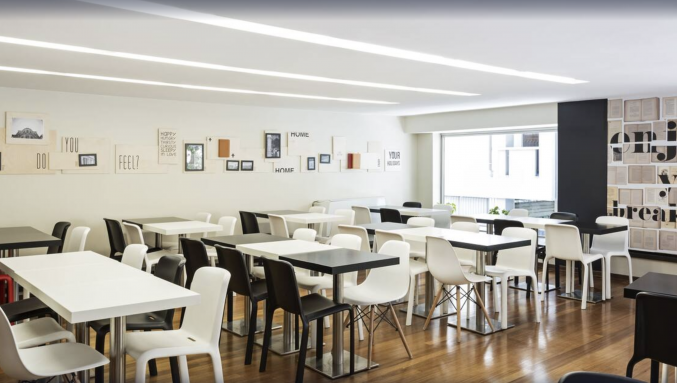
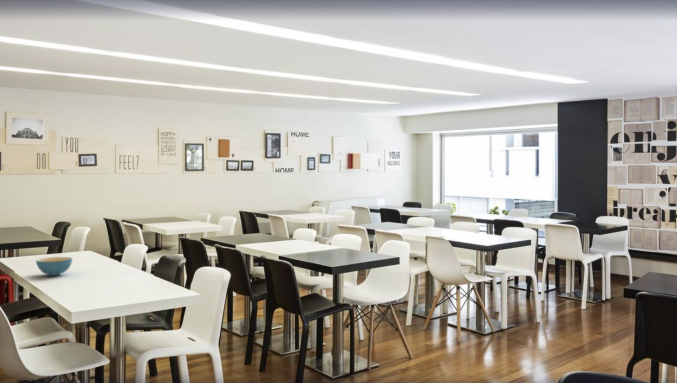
+ cereal bowl (54, 267)
